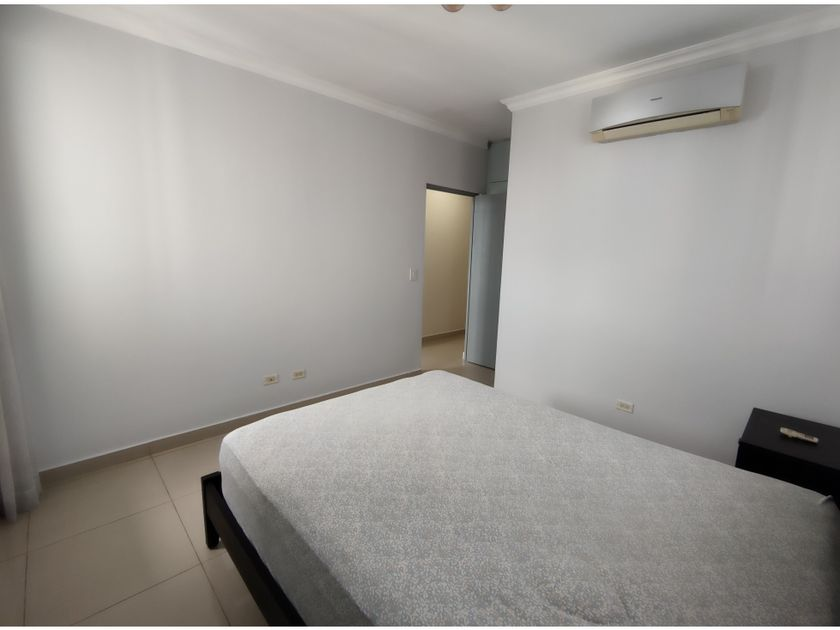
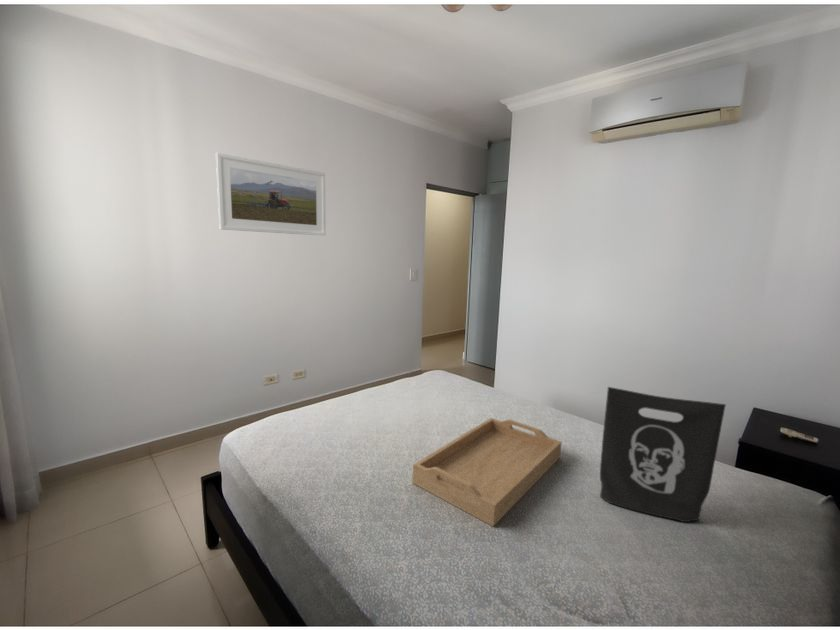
+ serving tray (492, 458)
+ tote bag (654, 451)
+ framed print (276, 198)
